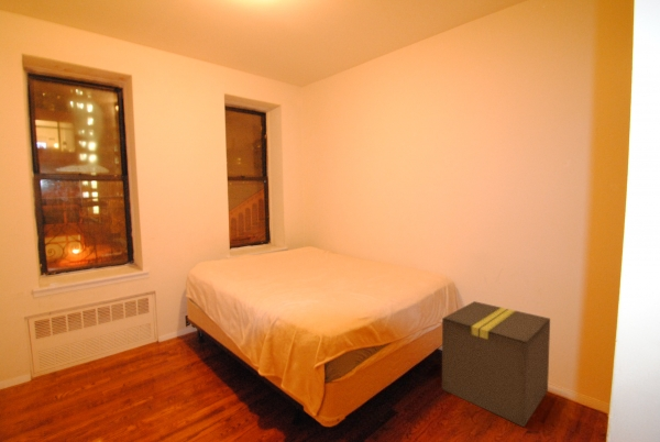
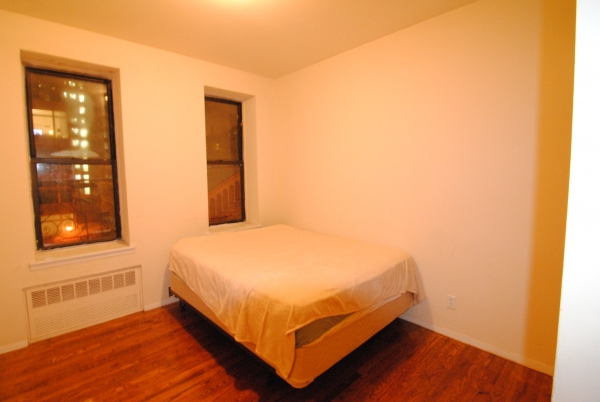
- cardboard box (495, 354)
